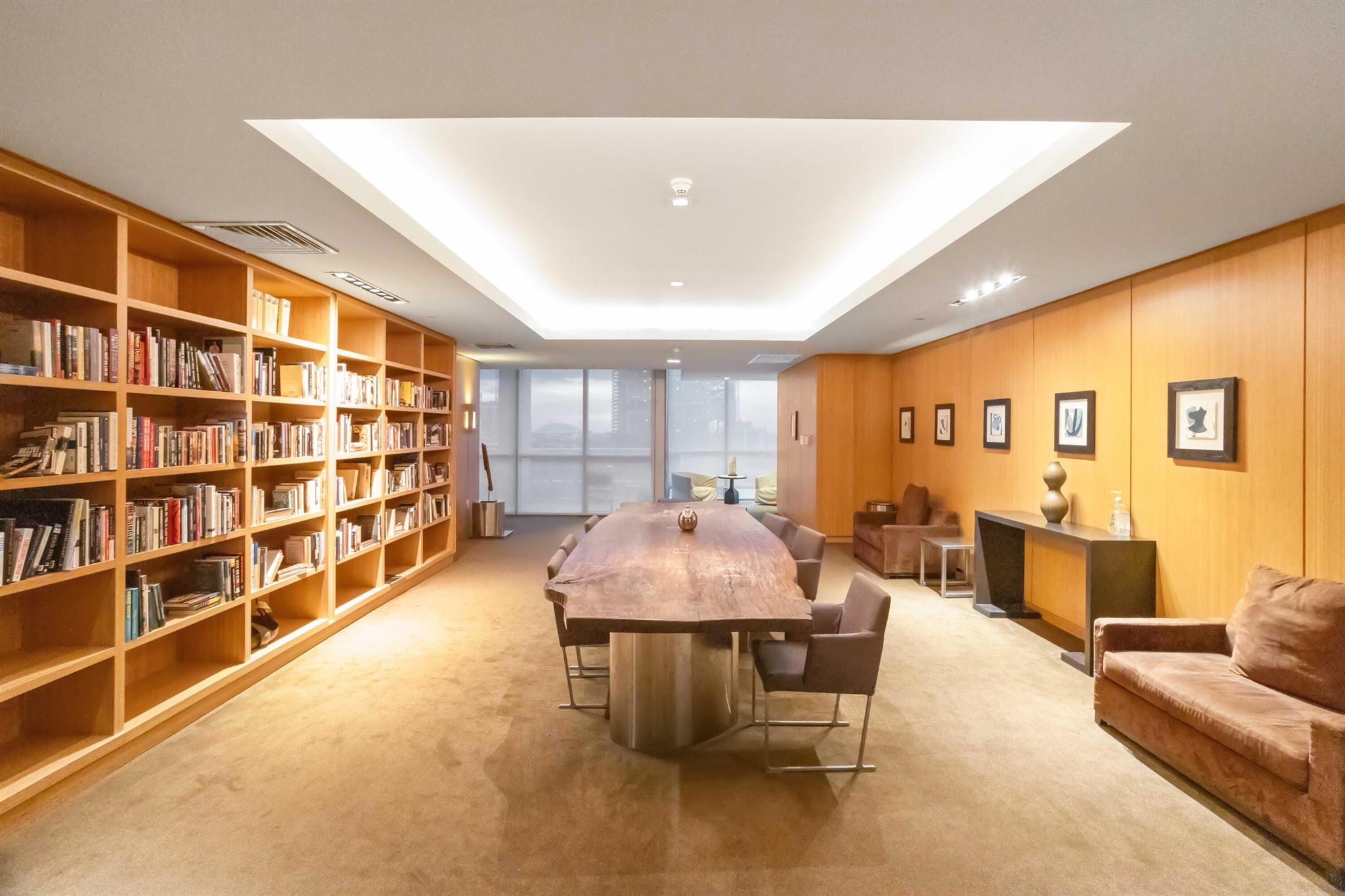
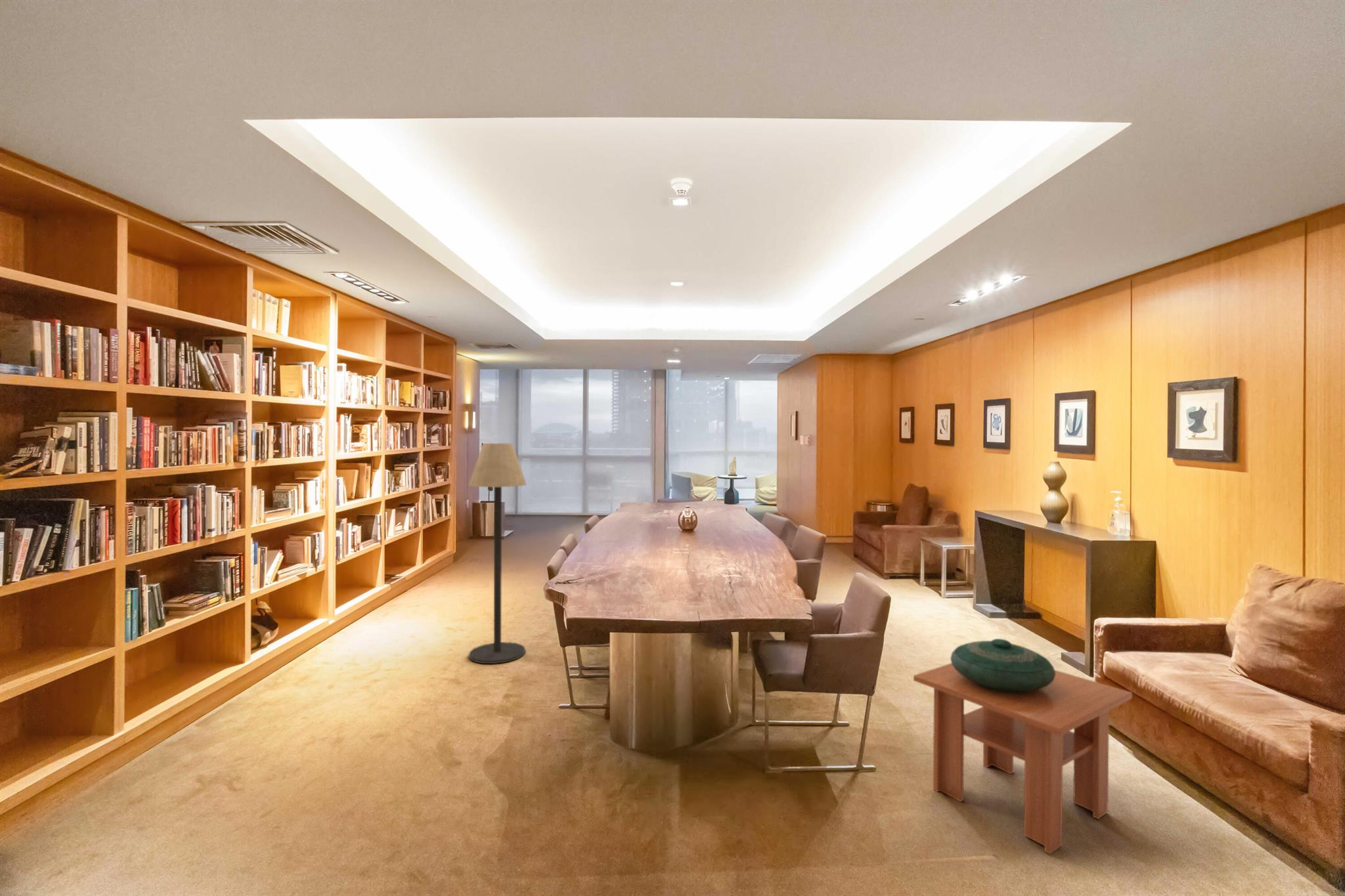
+ decorative bowl (1001, 660)
+ floor lamp (497, 549)
+ coffee table (1019, 742)
